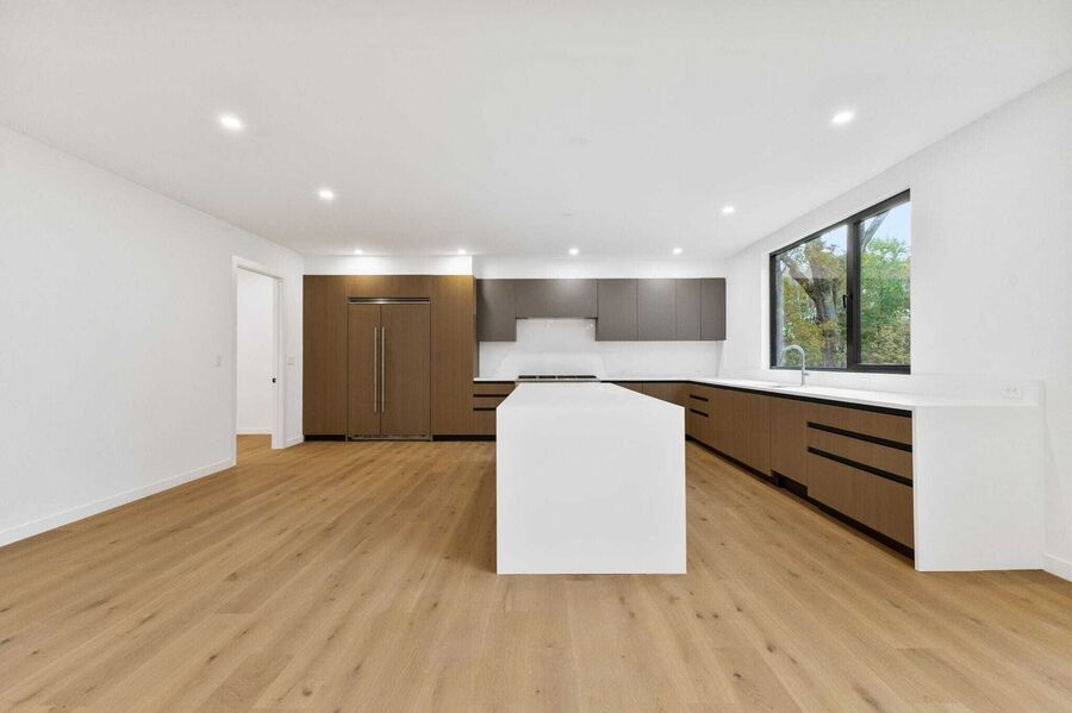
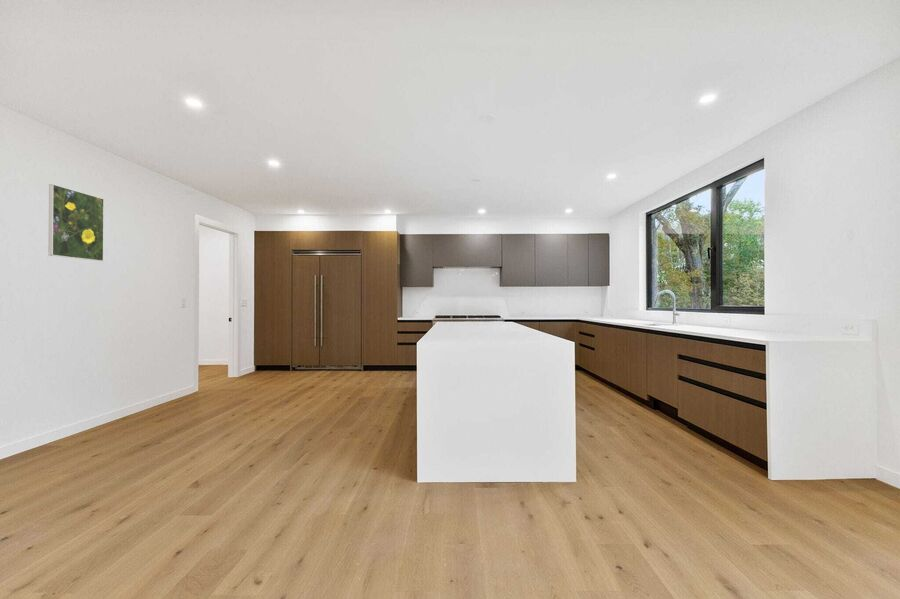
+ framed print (78, 225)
